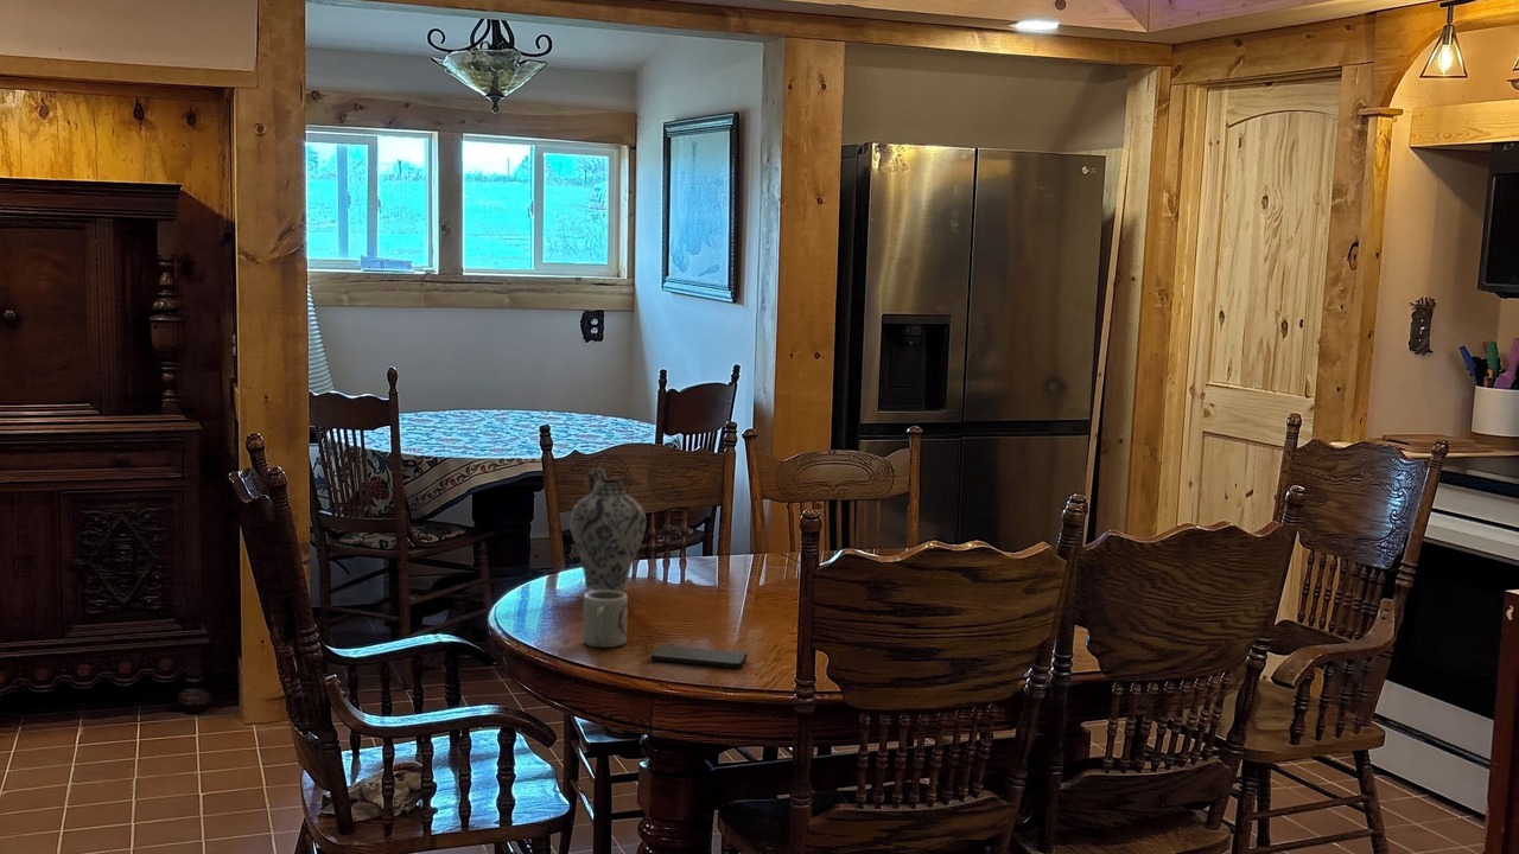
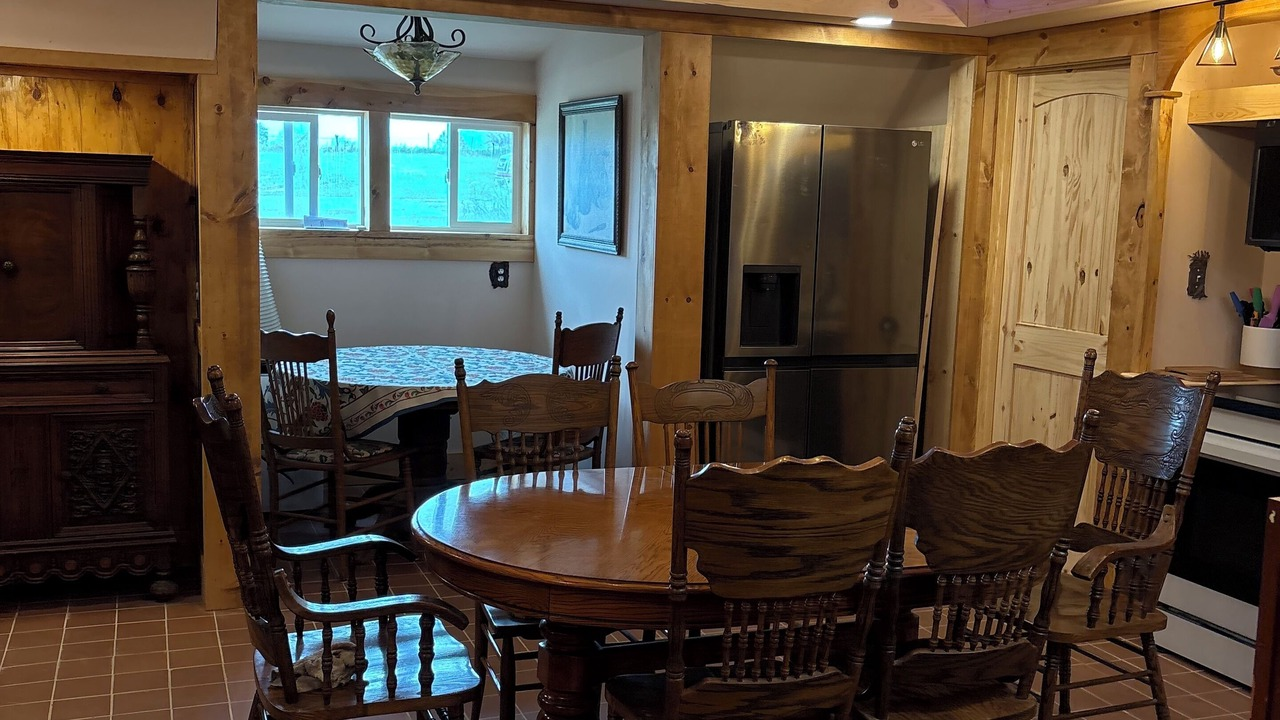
- ceramic jug (615, 535)
- smartphone (699, 656)
- cup (603, 619)
